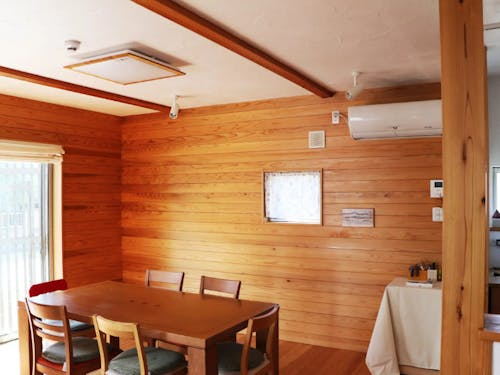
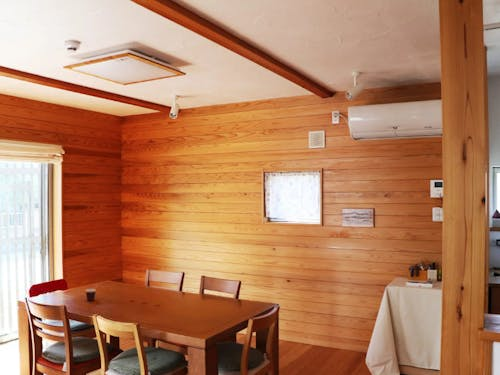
+ cup (94, 290)
